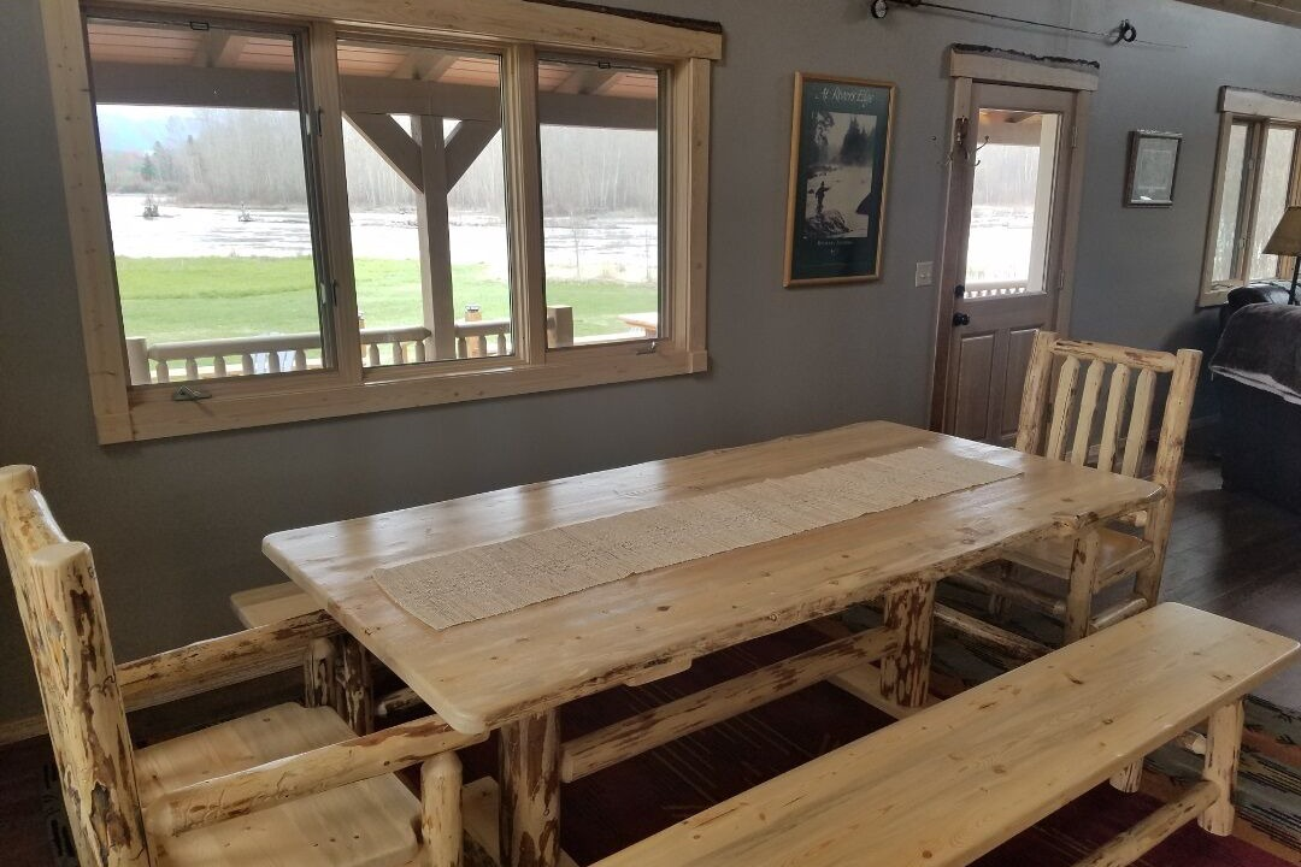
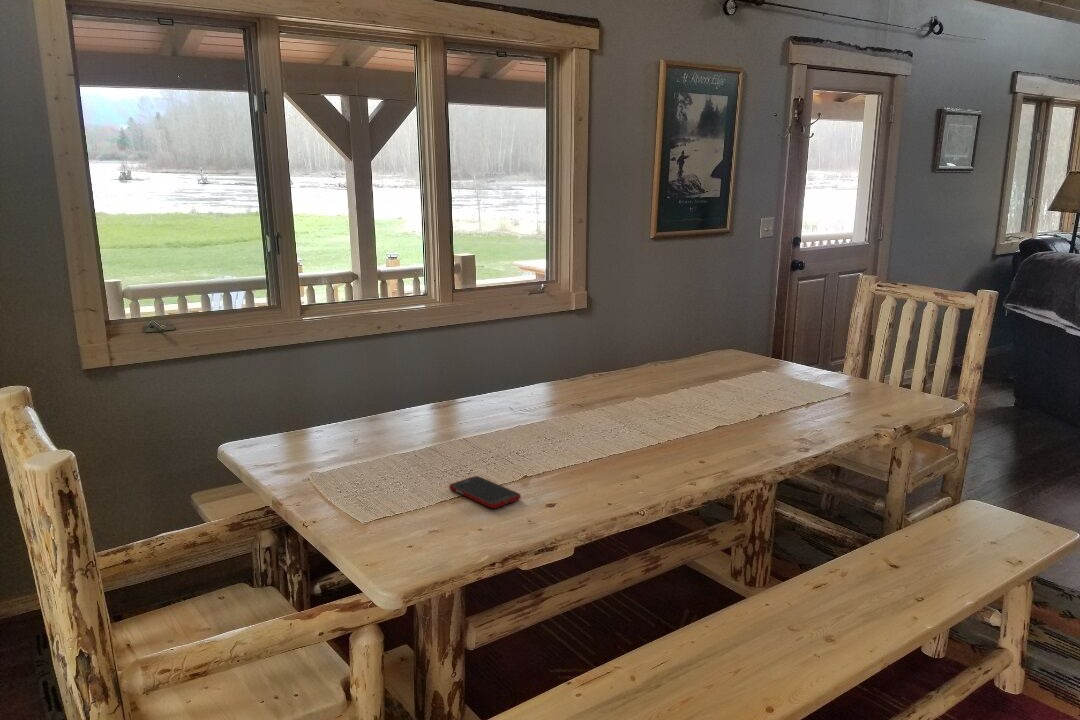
+ cell phone (484, 491)
